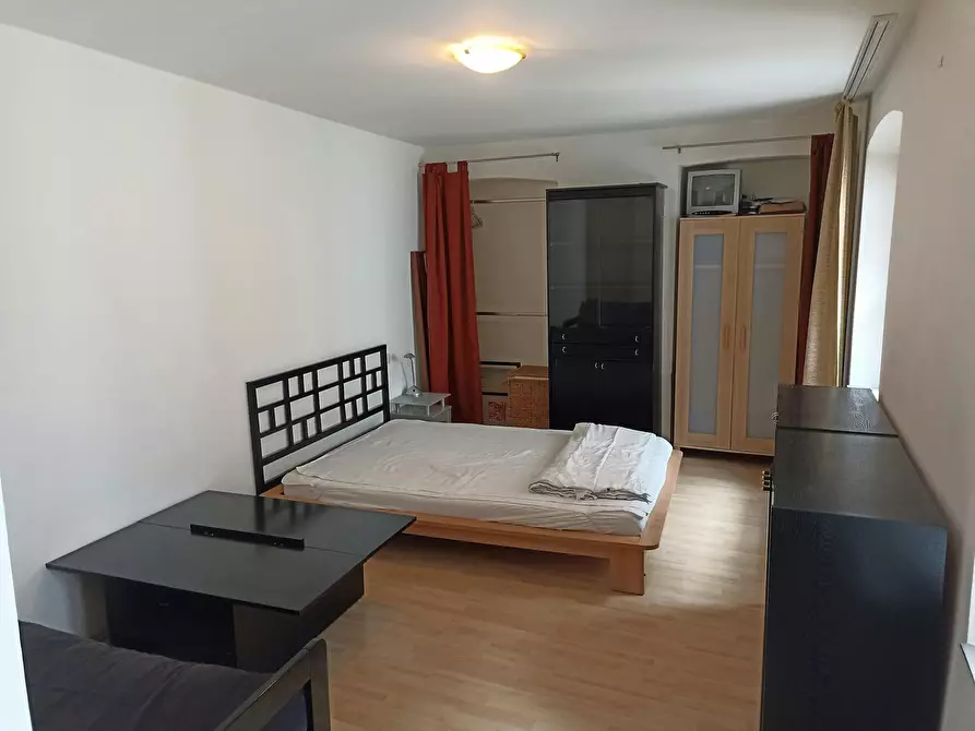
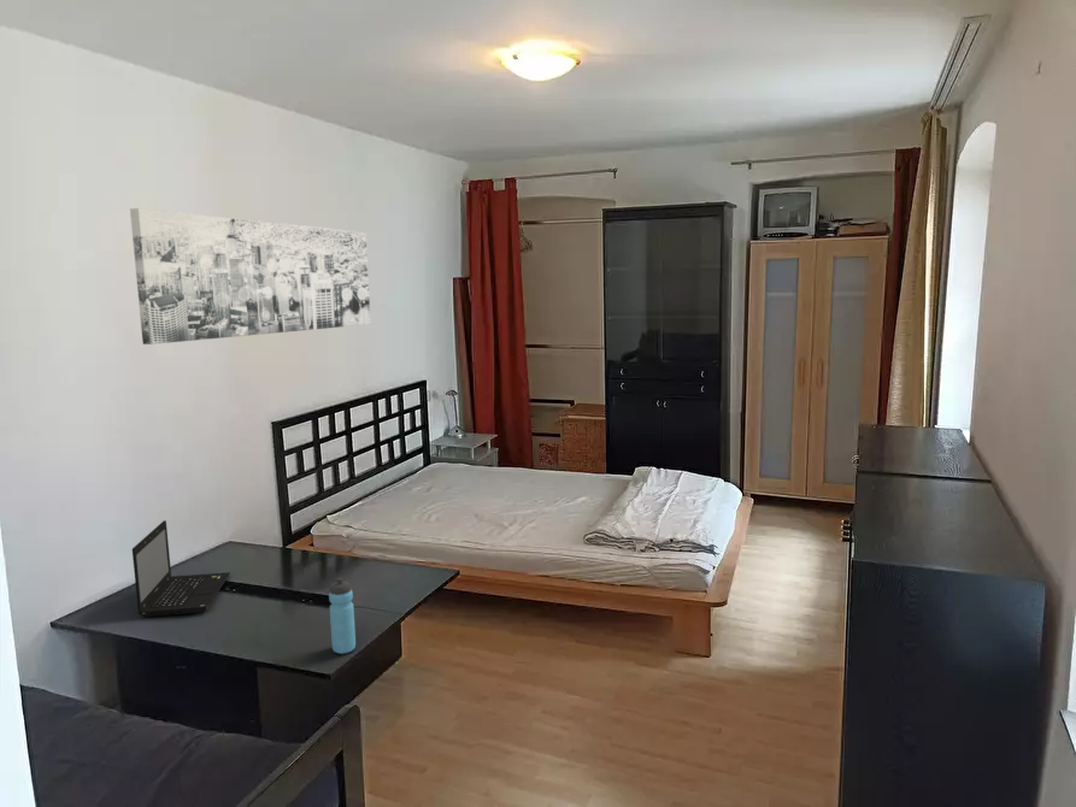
+ wall art (274, 277)
+ water bottle (341, 614)
+ laptop (184, 576)
